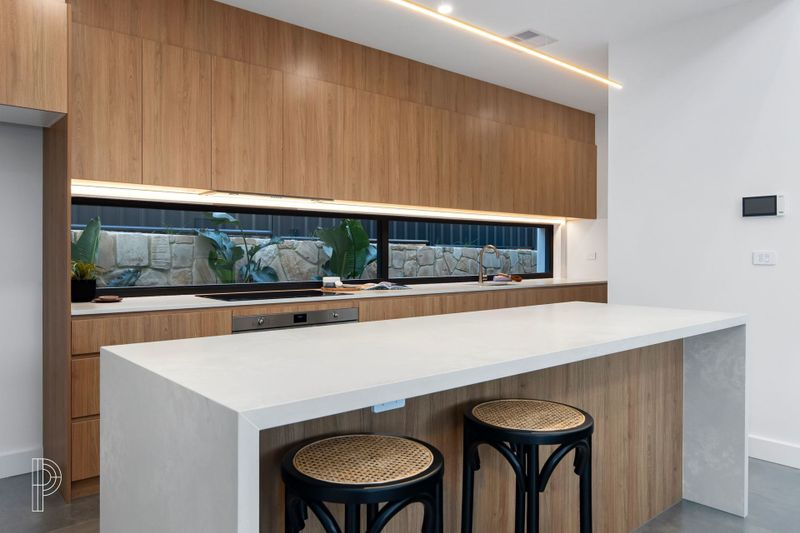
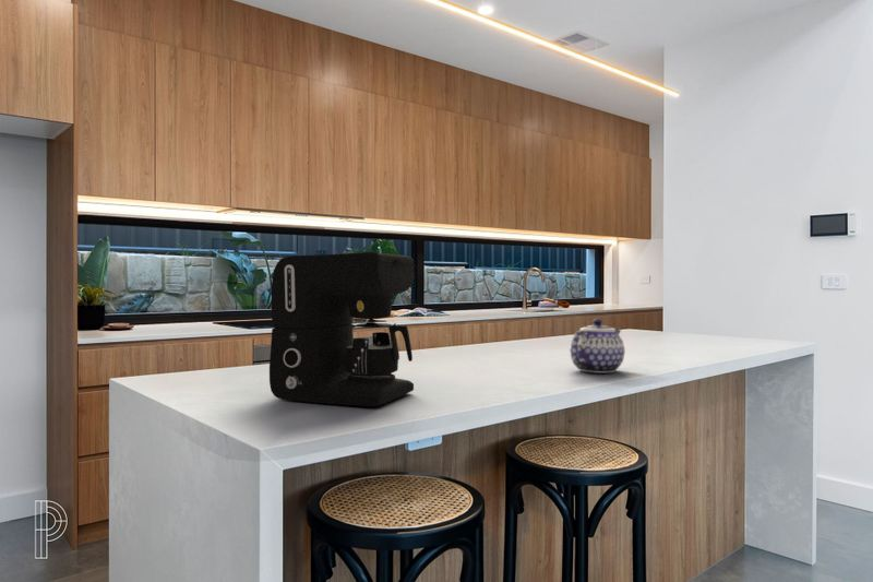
+ coffee maker (349, 325)
+ teapot (597, 344)
